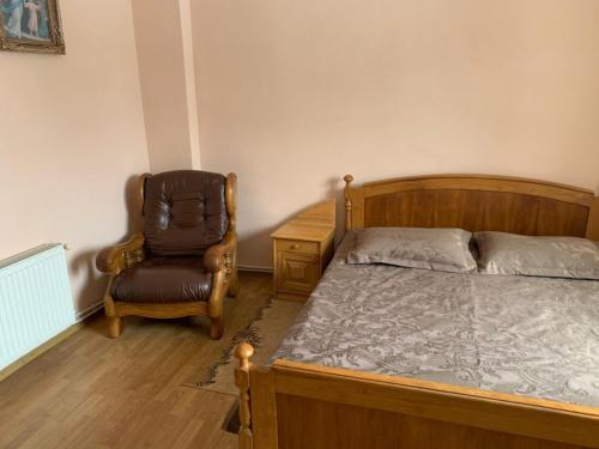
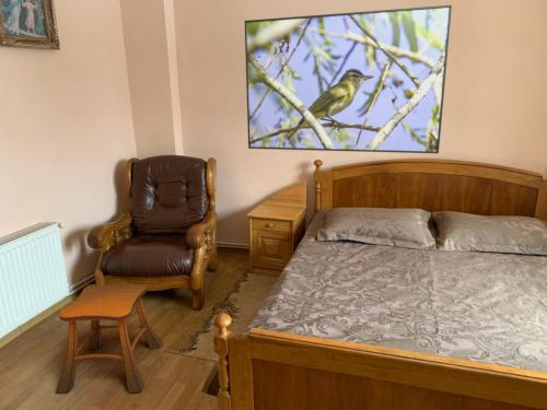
+ stool (109, 328)
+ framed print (338, 84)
